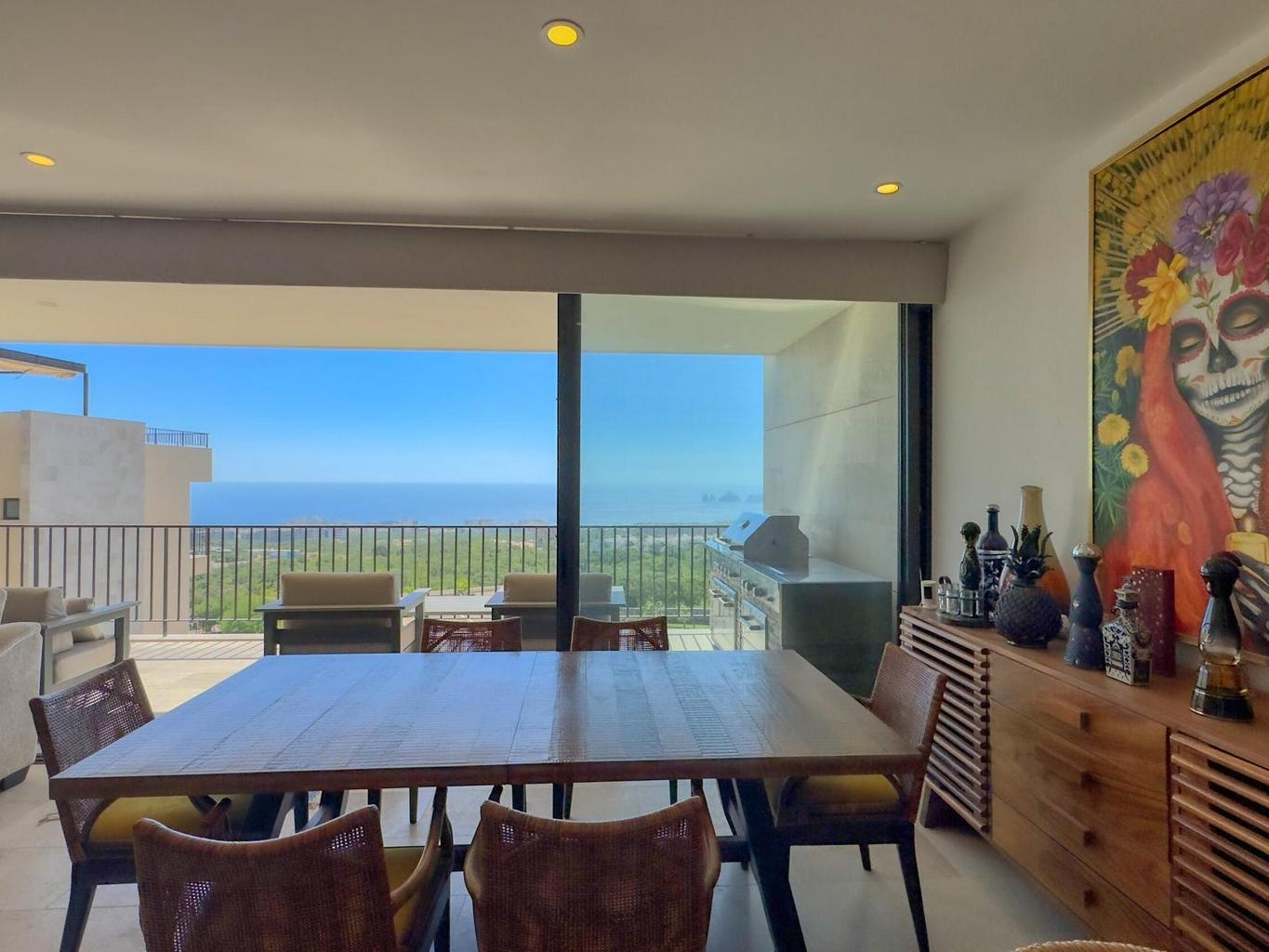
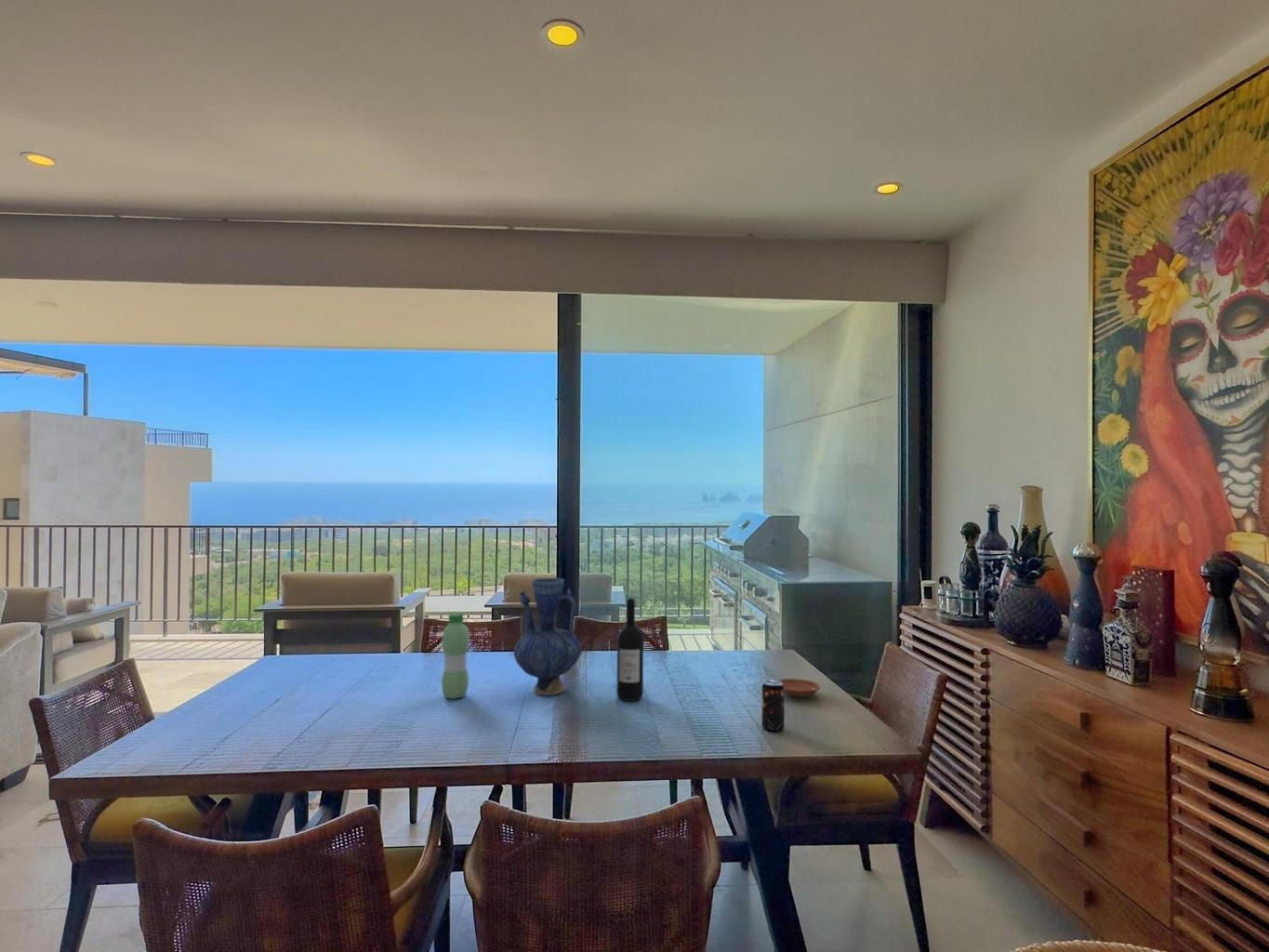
+ plate (797, 688)
+ water bottle (456, 654)
+ vase (548, 635)
+ beverage can (773, 705)
+ wine bottle (629, 648)
